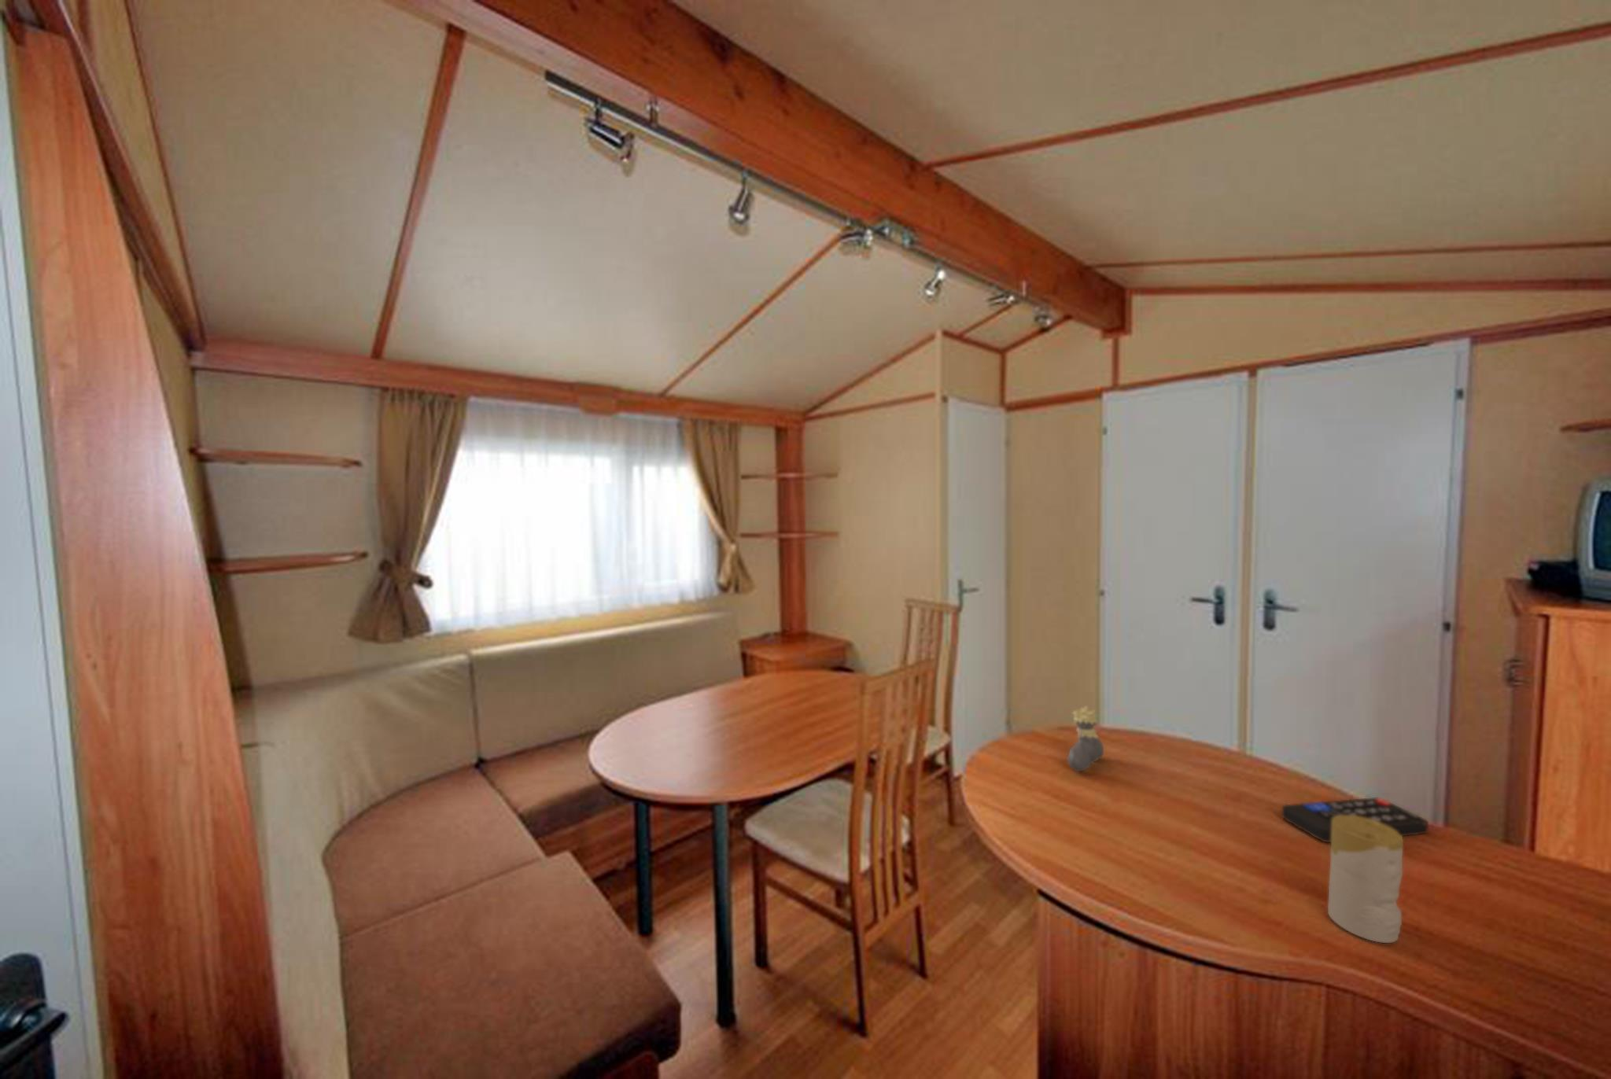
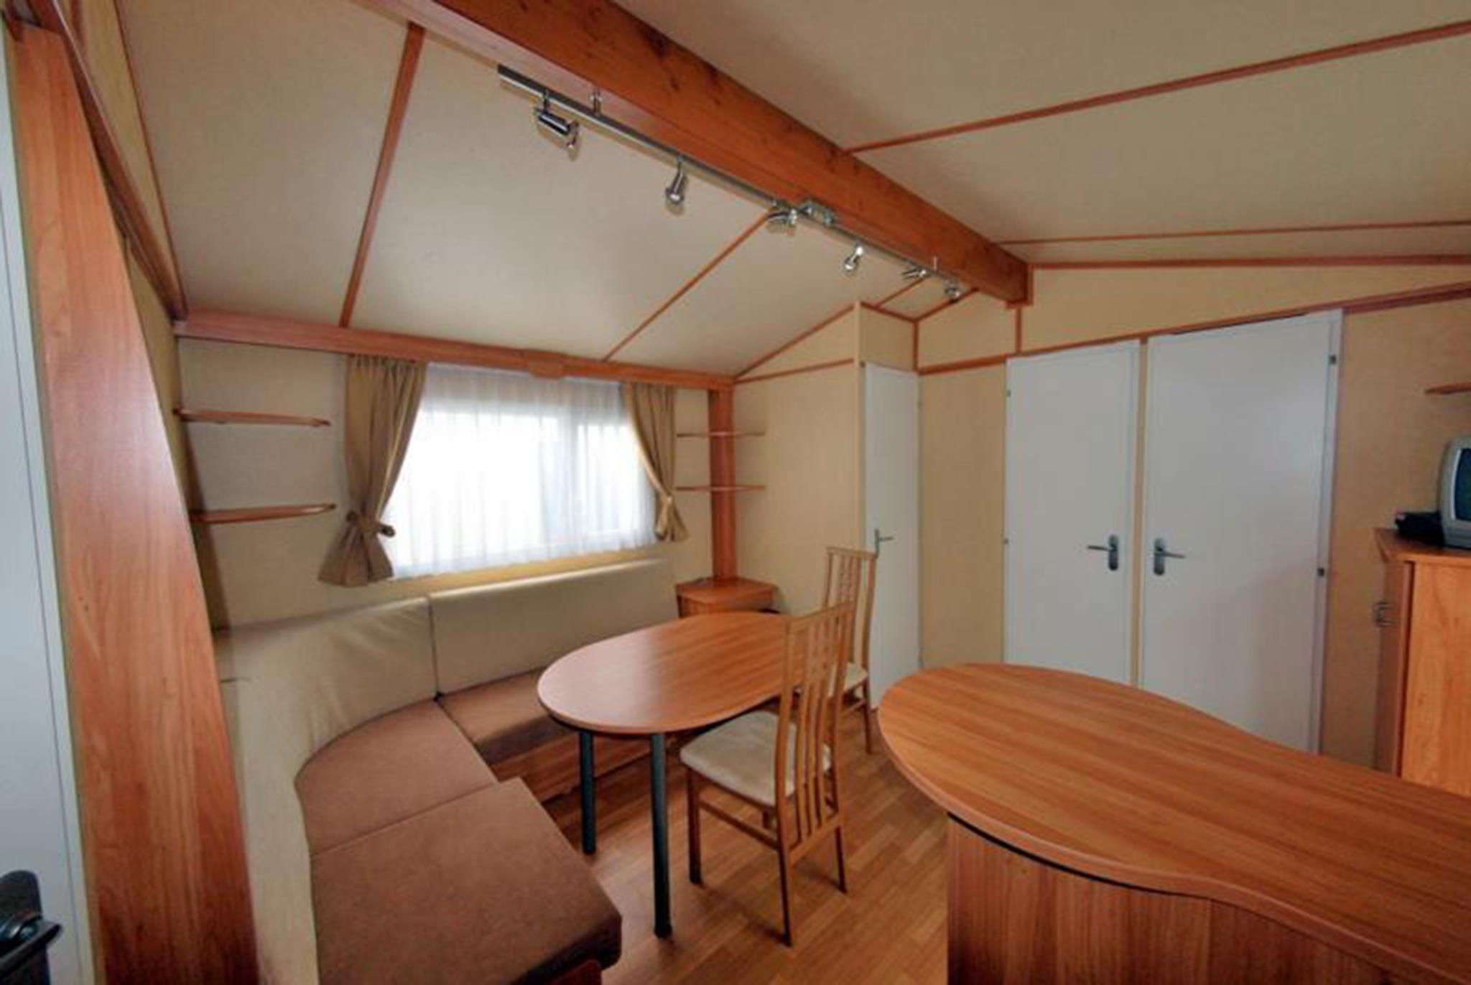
- candle (1365, 877)
- remote control (1353, 815)
- bust sculpture (1085, 736)
